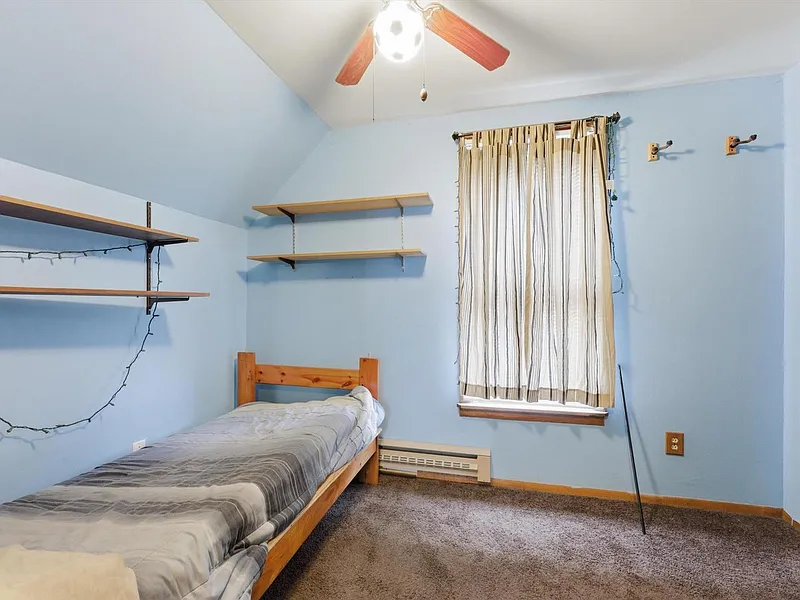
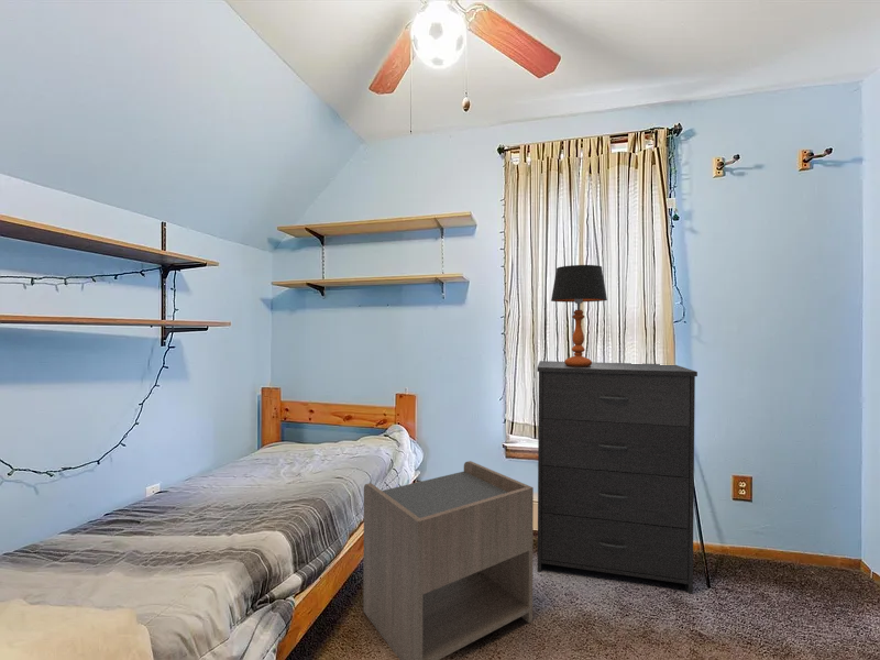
+ table lamp (578, 316)
+ dresser (607, 464)
+ nightstand (444, 549)
